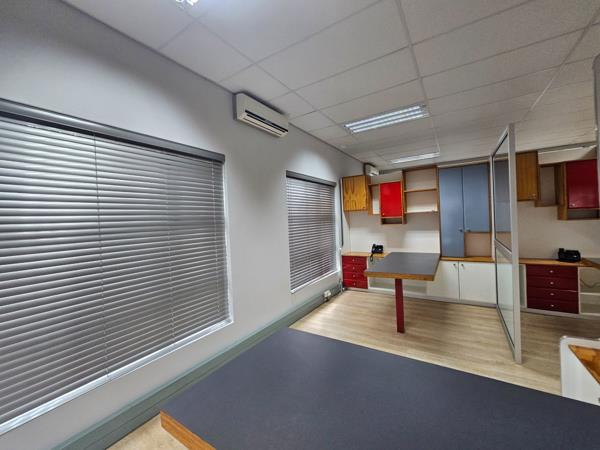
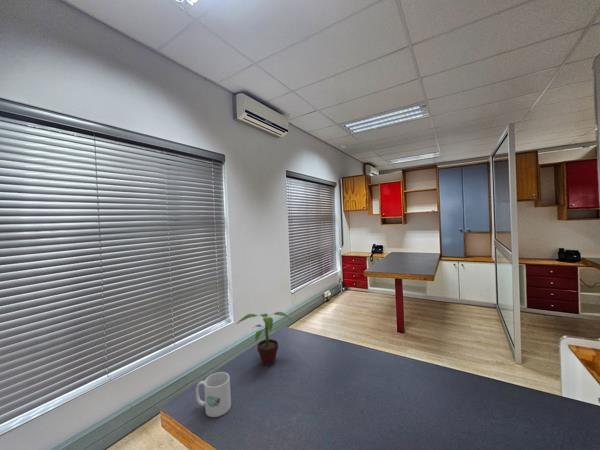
+ mug (212, 393)
+ potted plant (266, 337)
